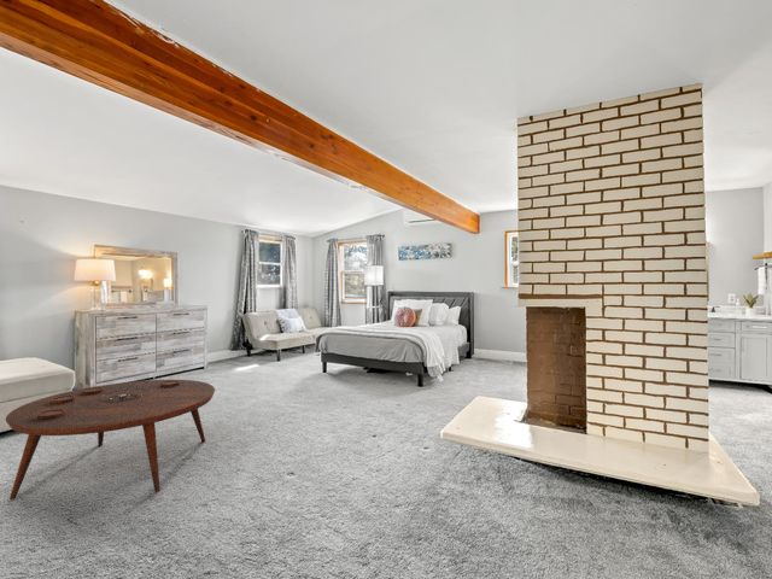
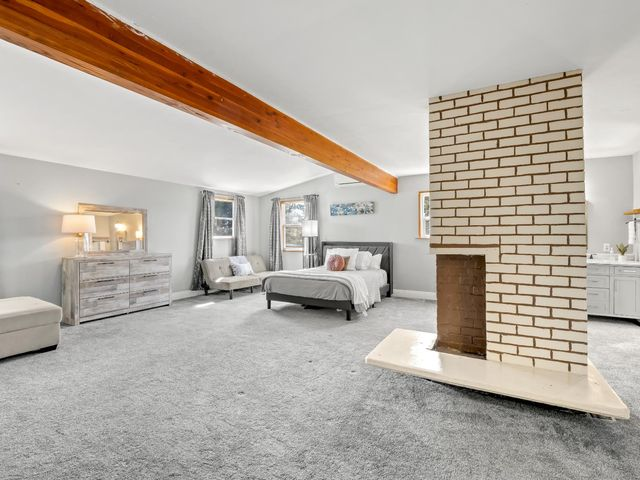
- coffee table (123, 428)
